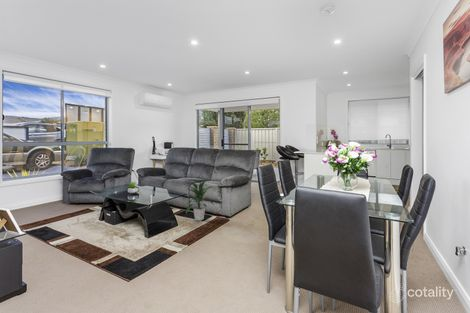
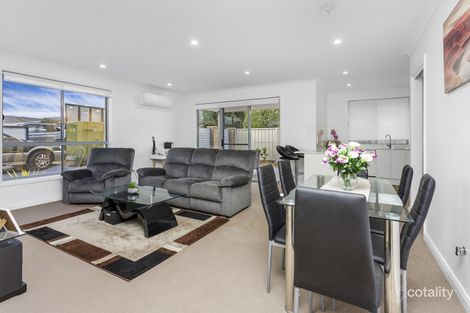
- indoor plant (197, 198)
